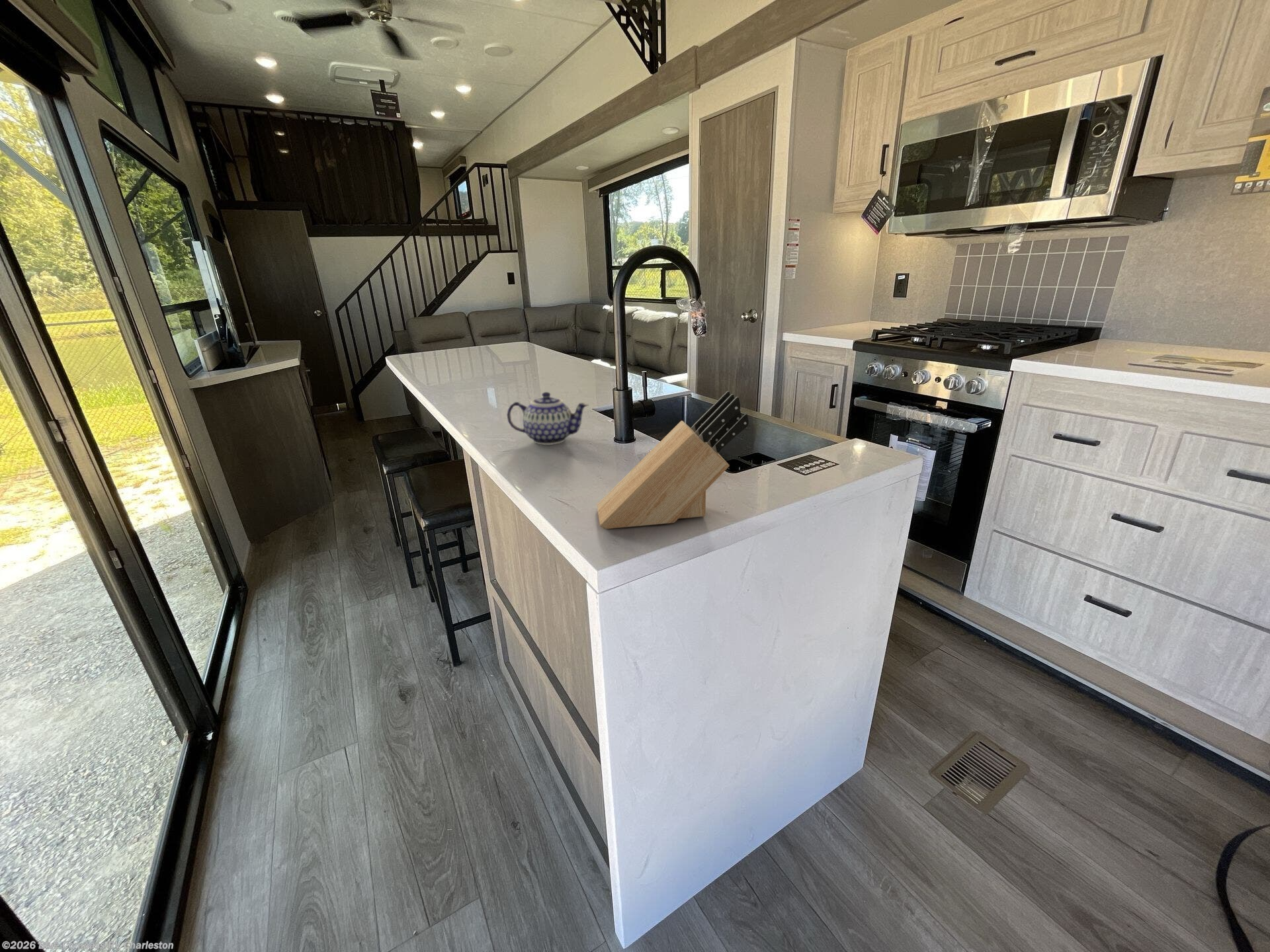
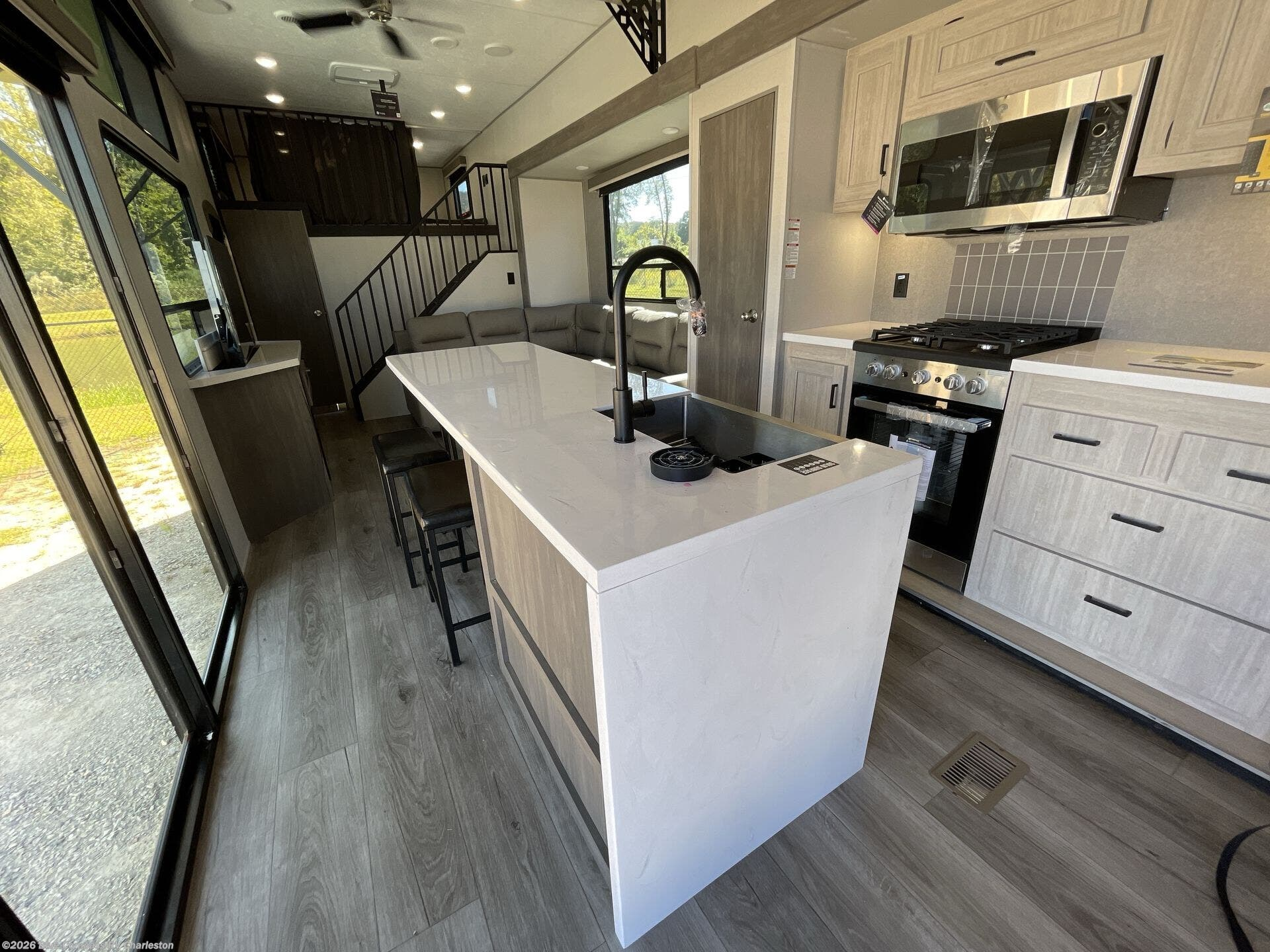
- teapot (548, 416)
- knife block (670, 457)
